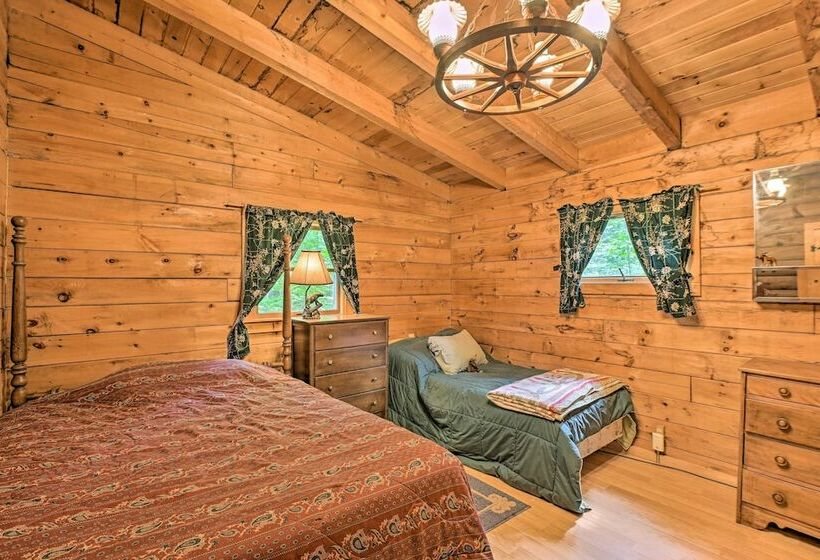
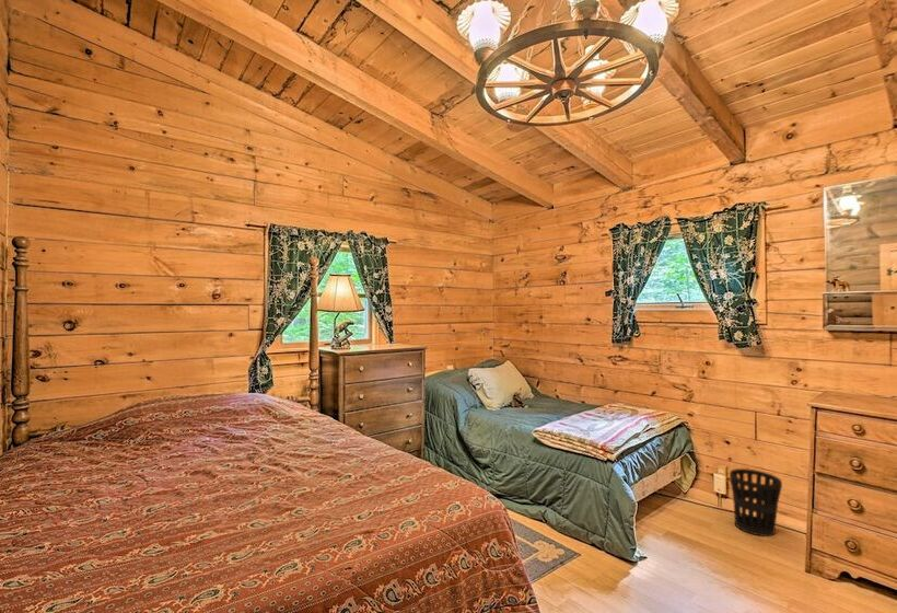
+ wastebasket (755, 502)
